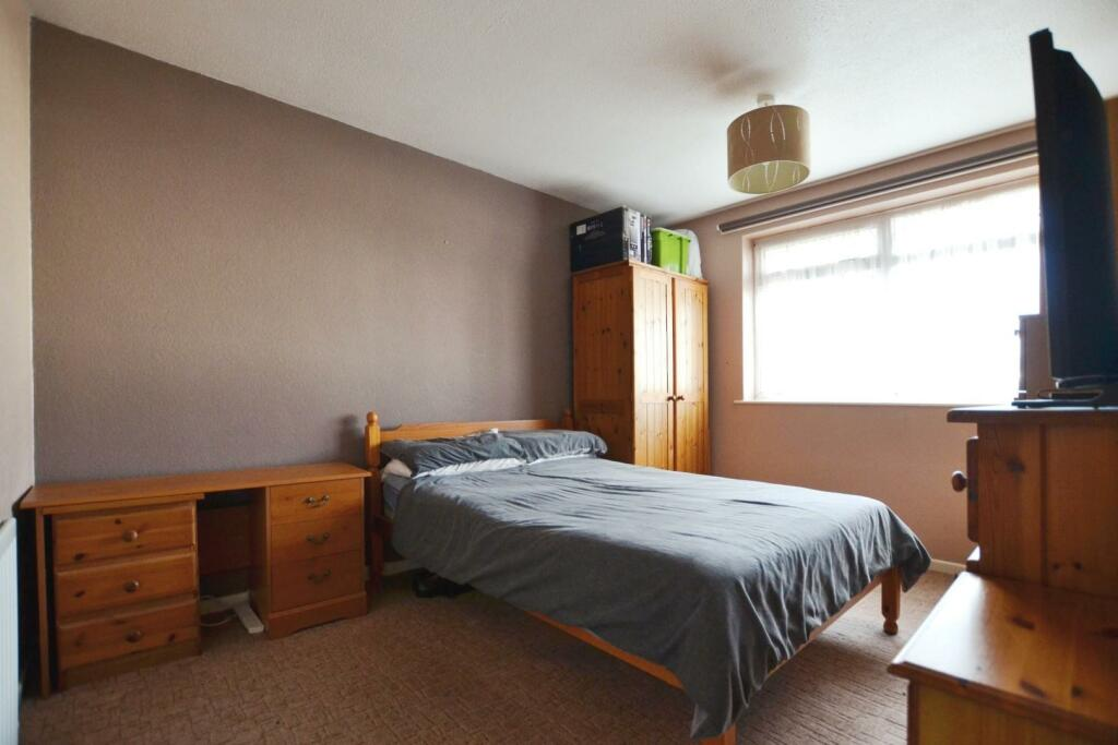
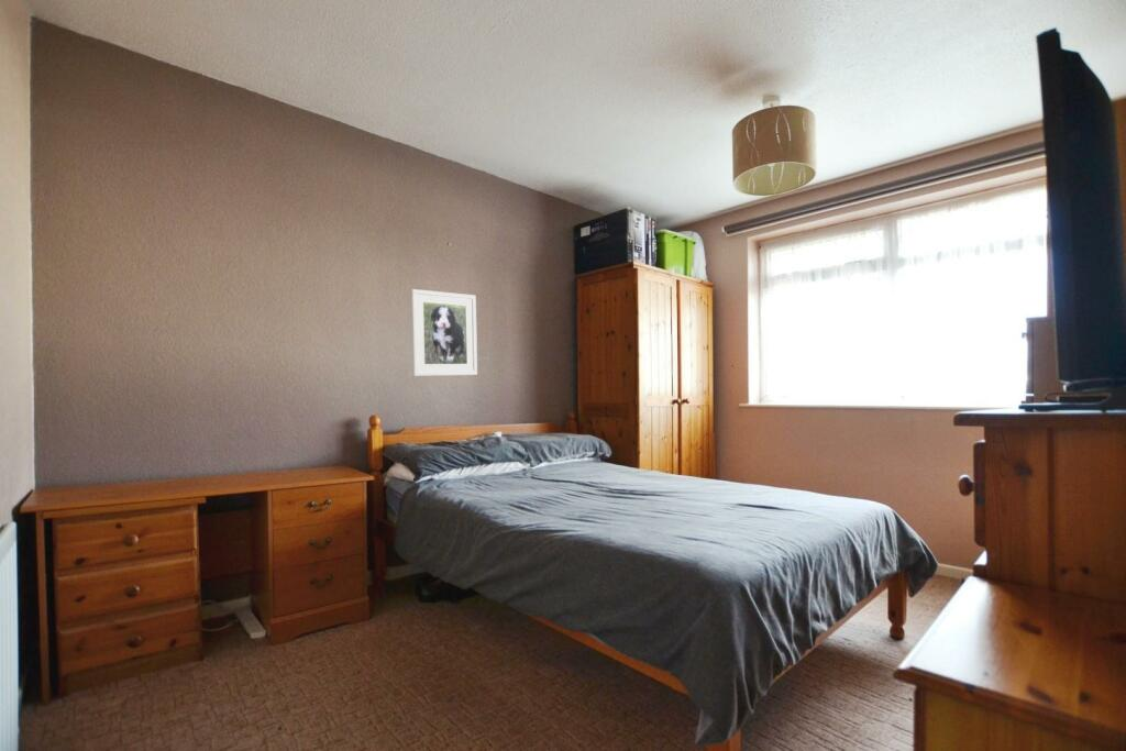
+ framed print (445, 333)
